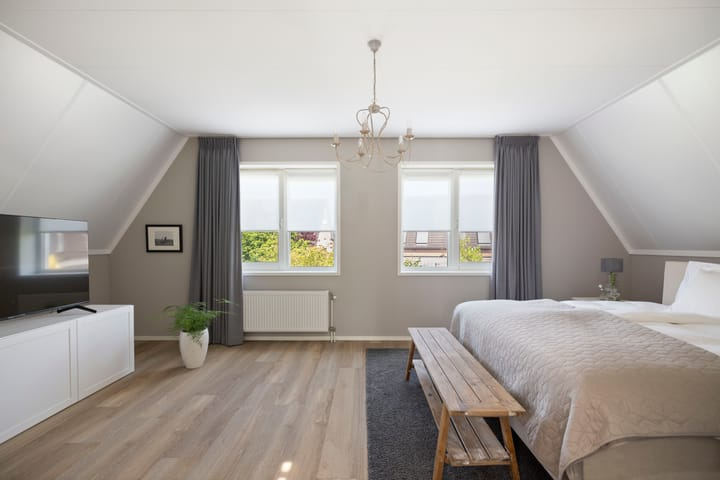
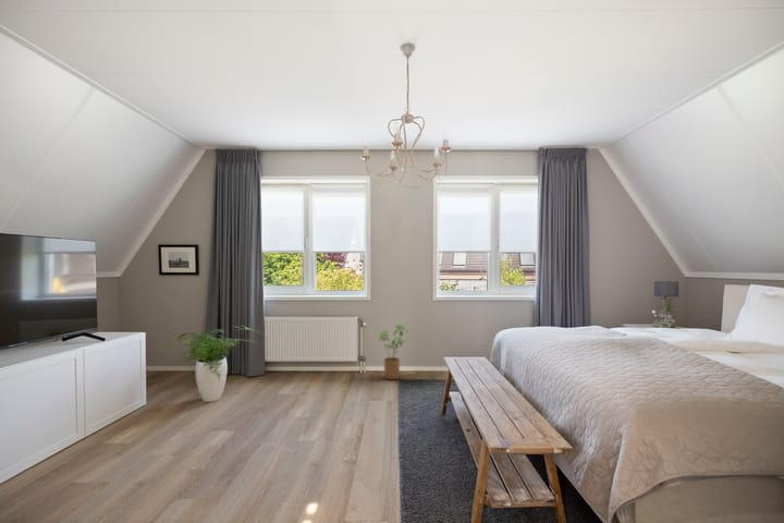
+ house plant (393, 350)
